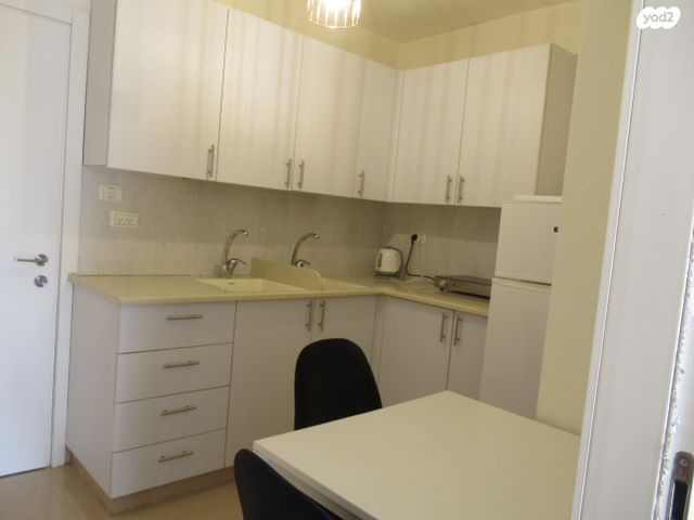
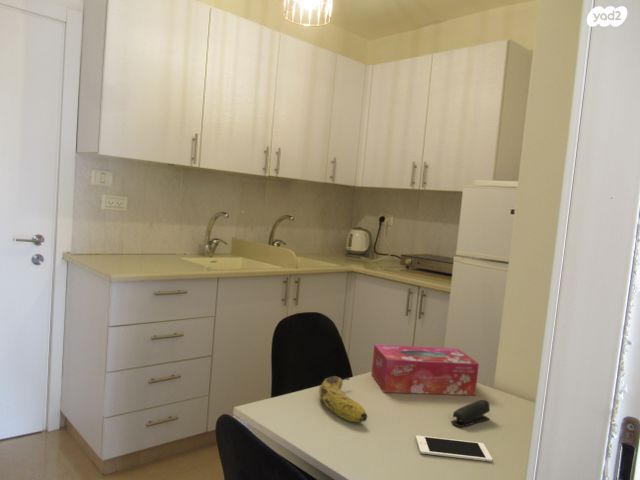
+ tissue box (423, 369)
+ fruit (348, 397)
+ cell phone (452, 448)
+ stapler (471, 412)
